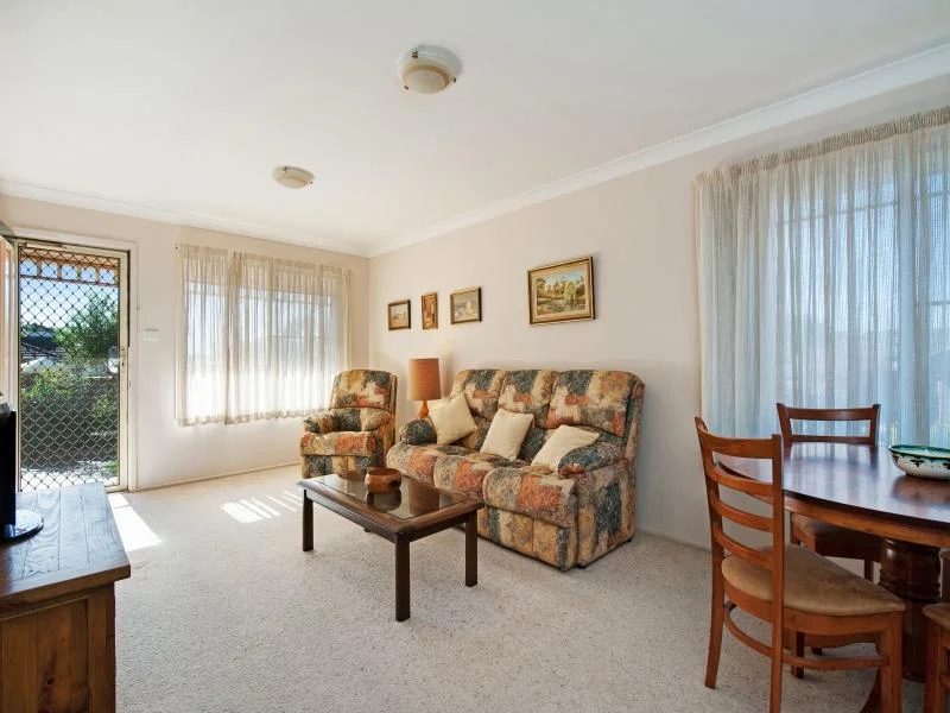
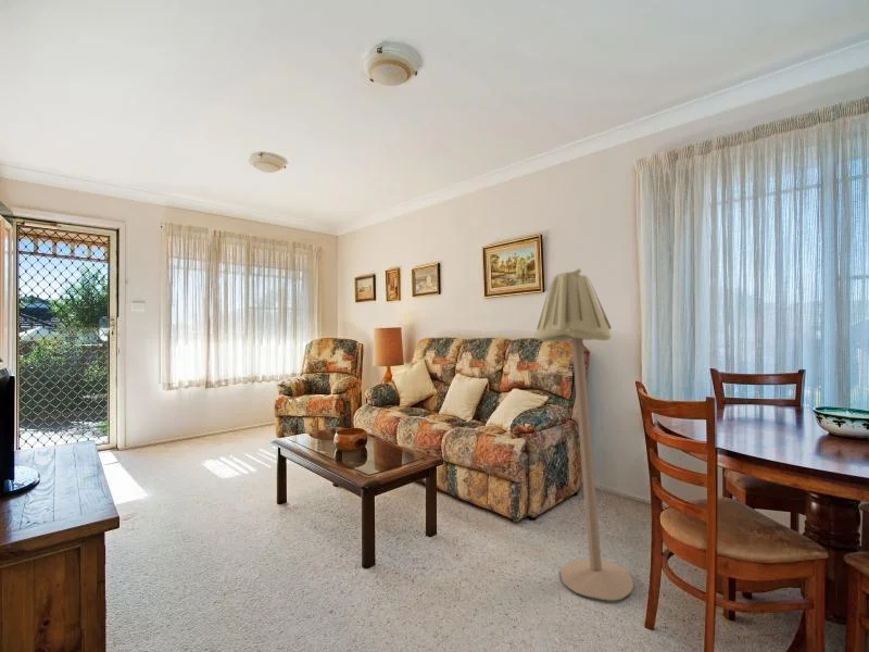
+ floor lamp (579, 421)
